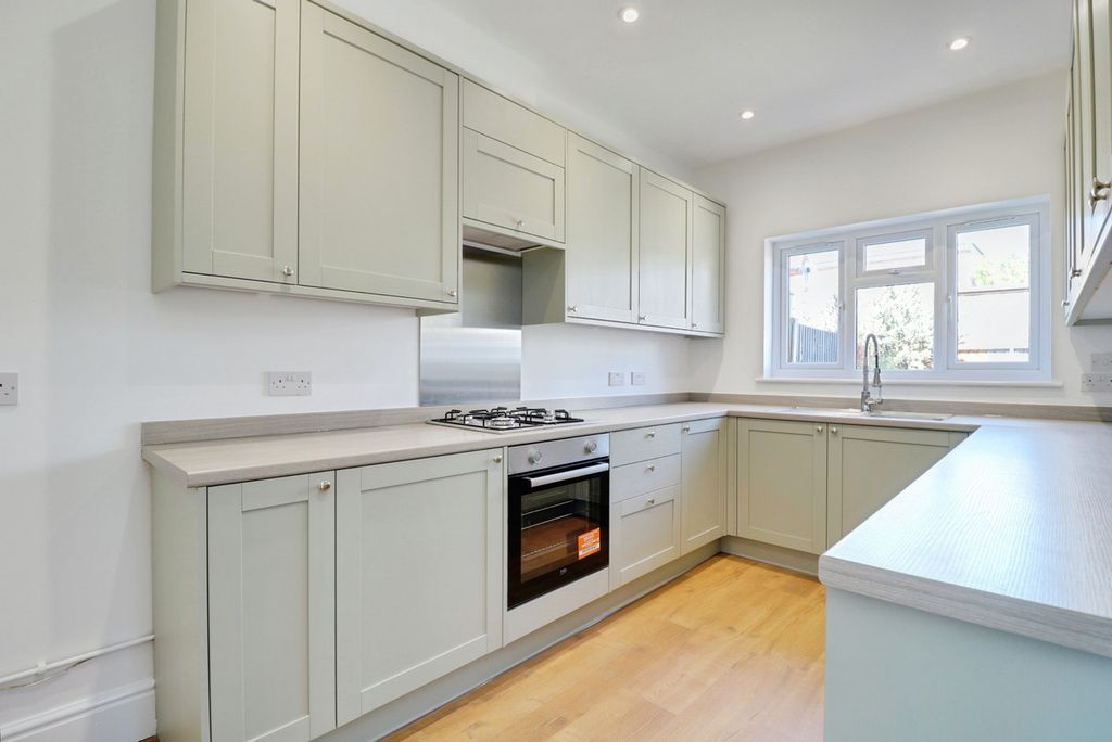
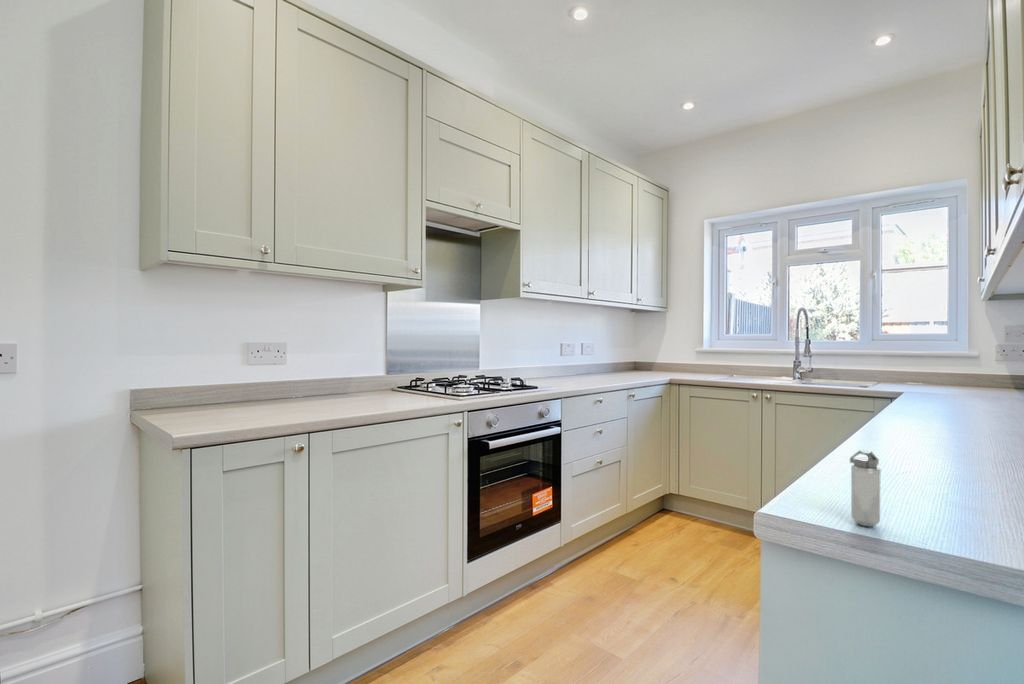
+ shaker (865, 487)
